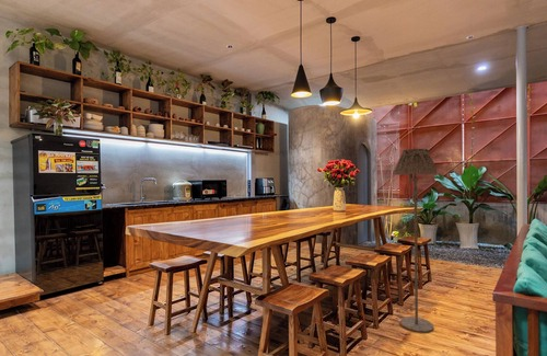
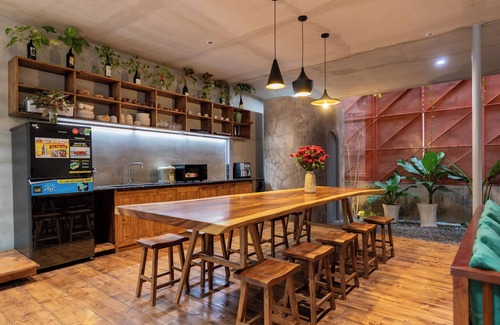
- floor lamp (415, 237)
